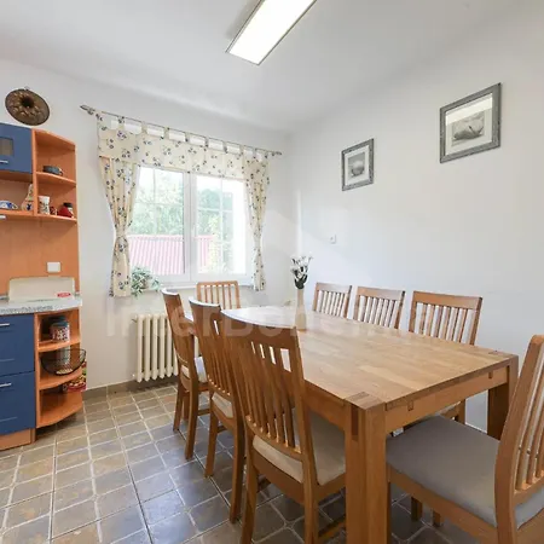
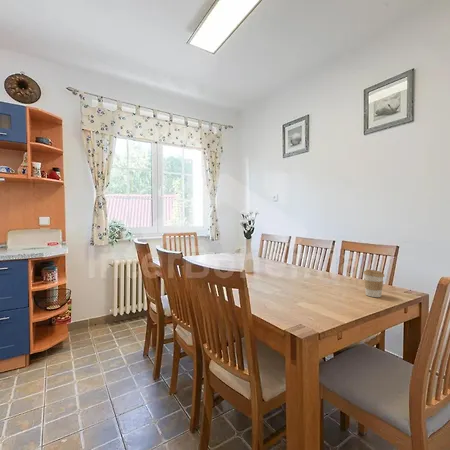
+ coffee cup (373, 282)
